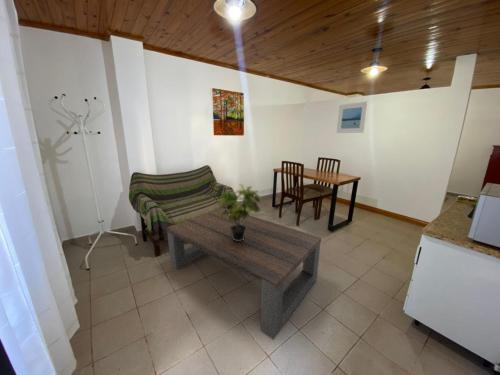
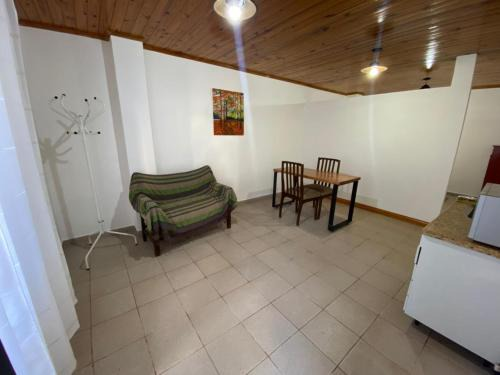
- coffee table (240, 252)
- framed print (351, 118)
- potted plant (240, 211)
